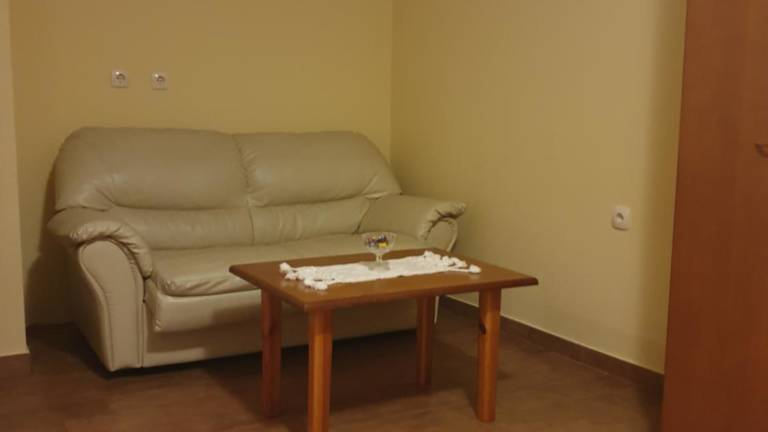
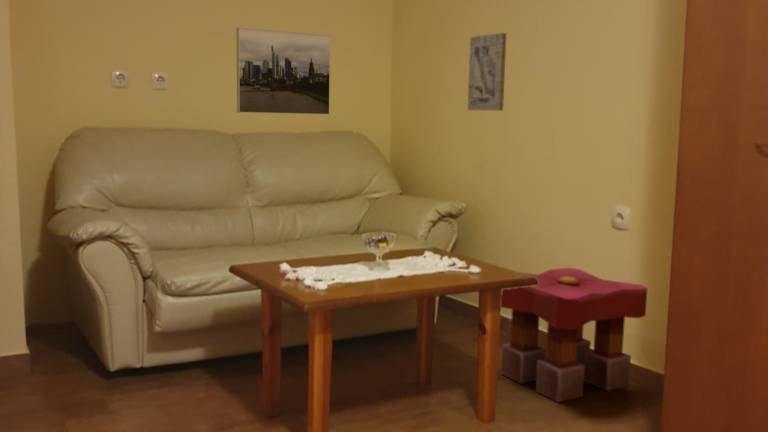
+ wall art (486, 72)
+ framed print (284, 72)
+ stool (566, 330)
